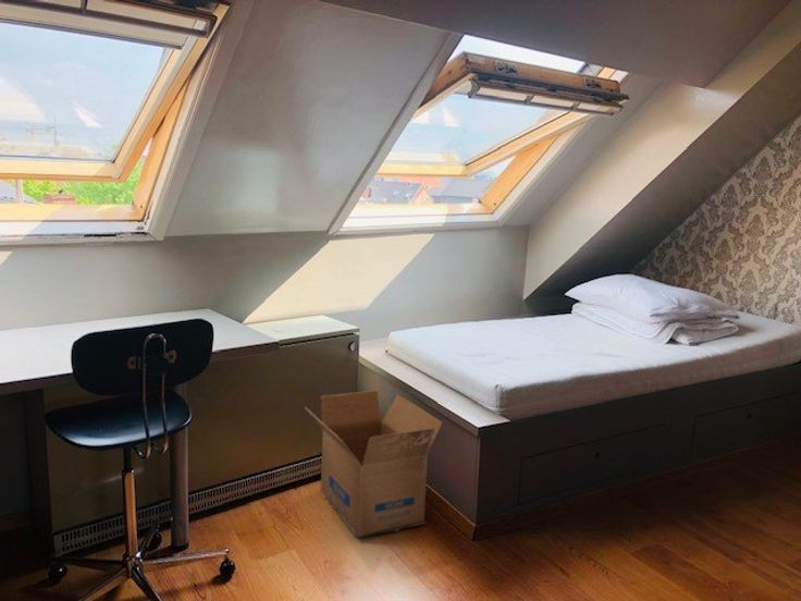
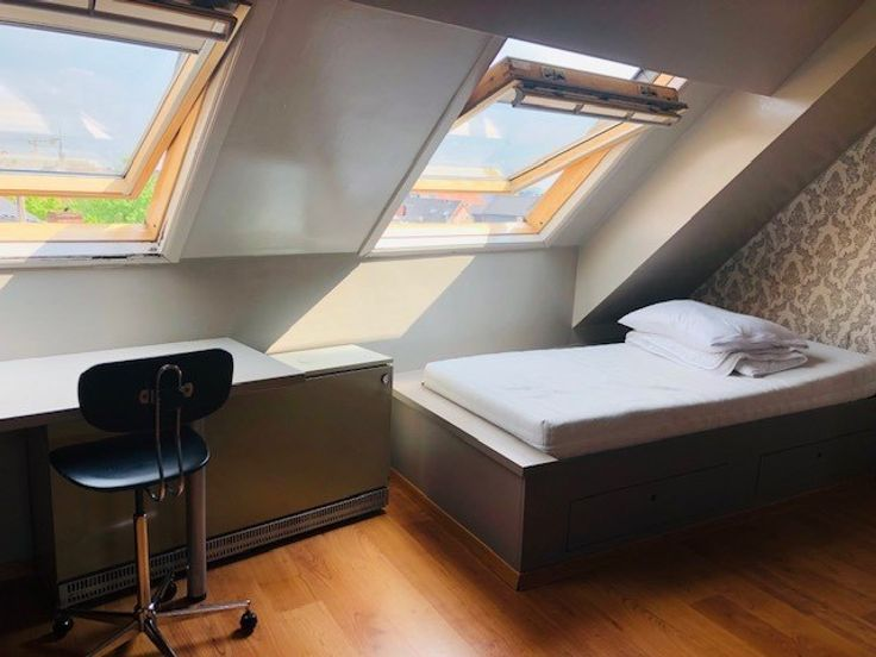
- cardboard box (371, 459)
